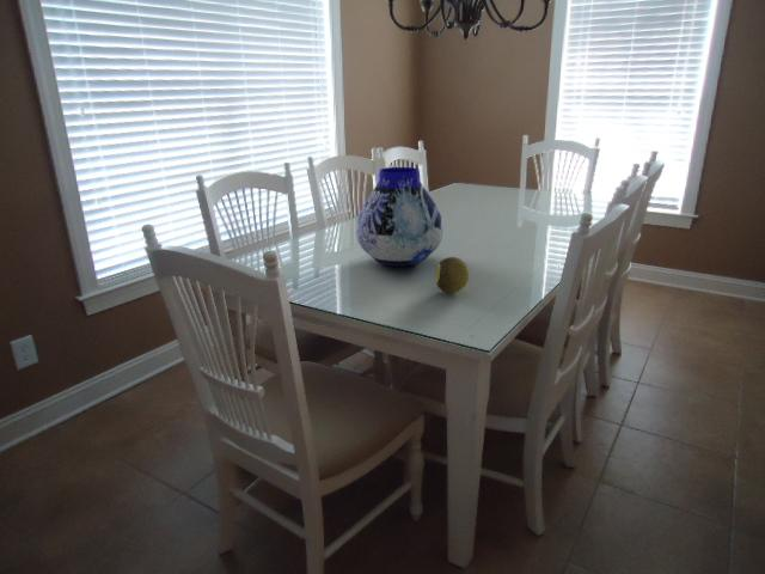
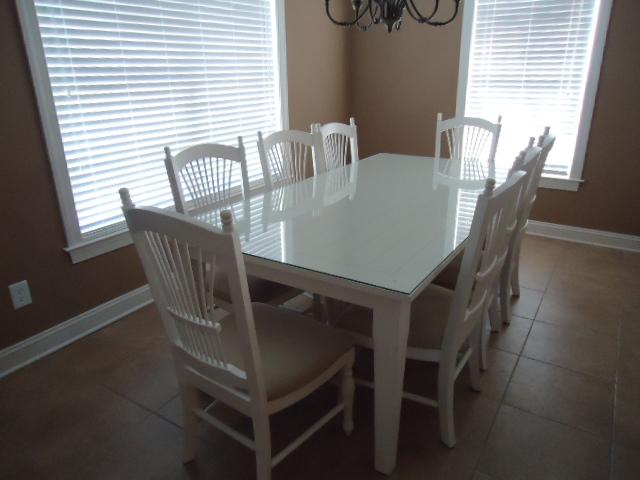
- vase (399, 216)
- fruit (451, 274)
